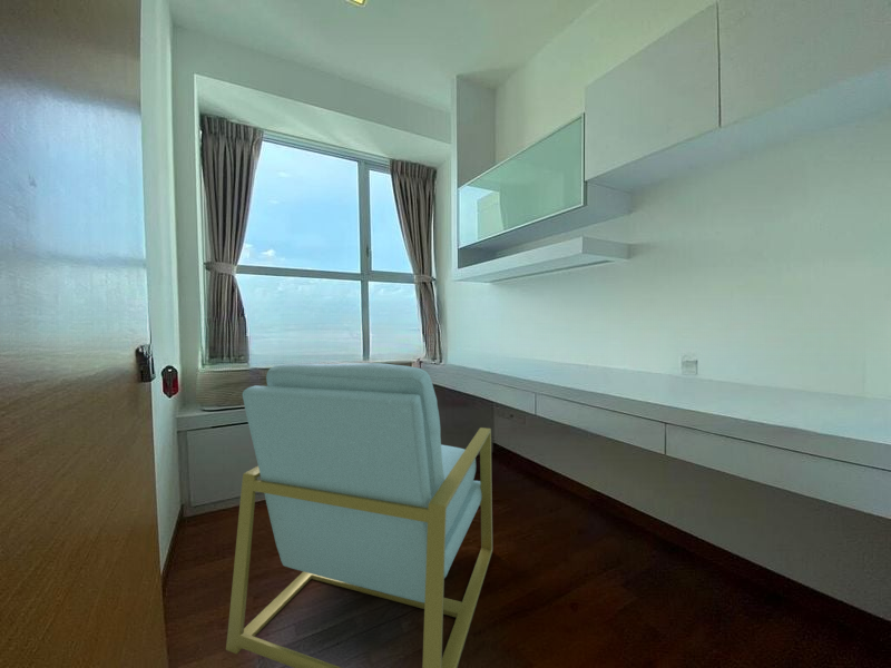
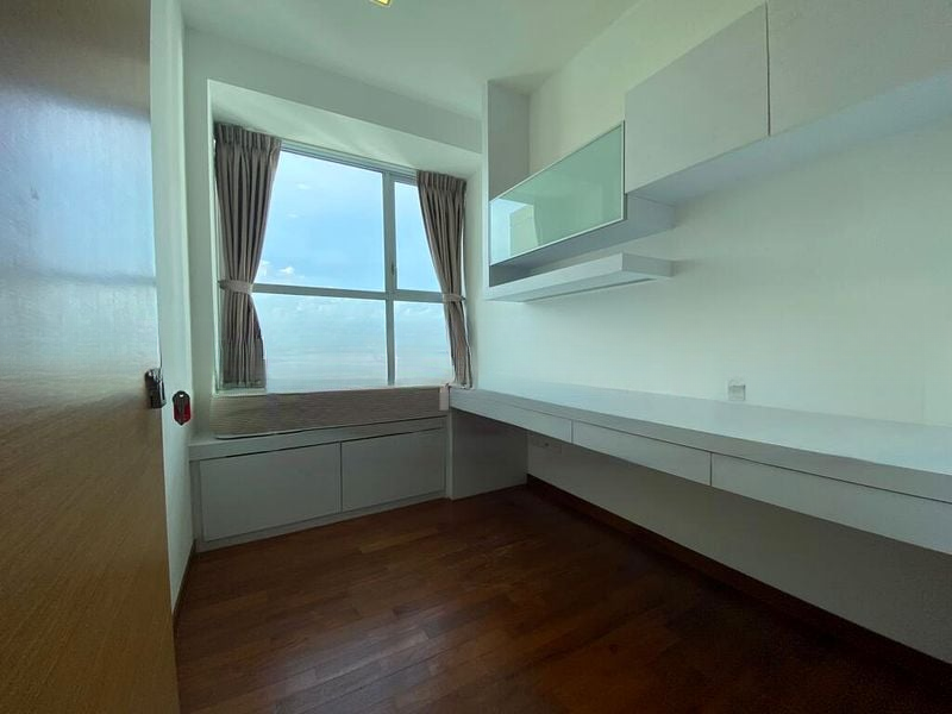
- chair (382, 473)
